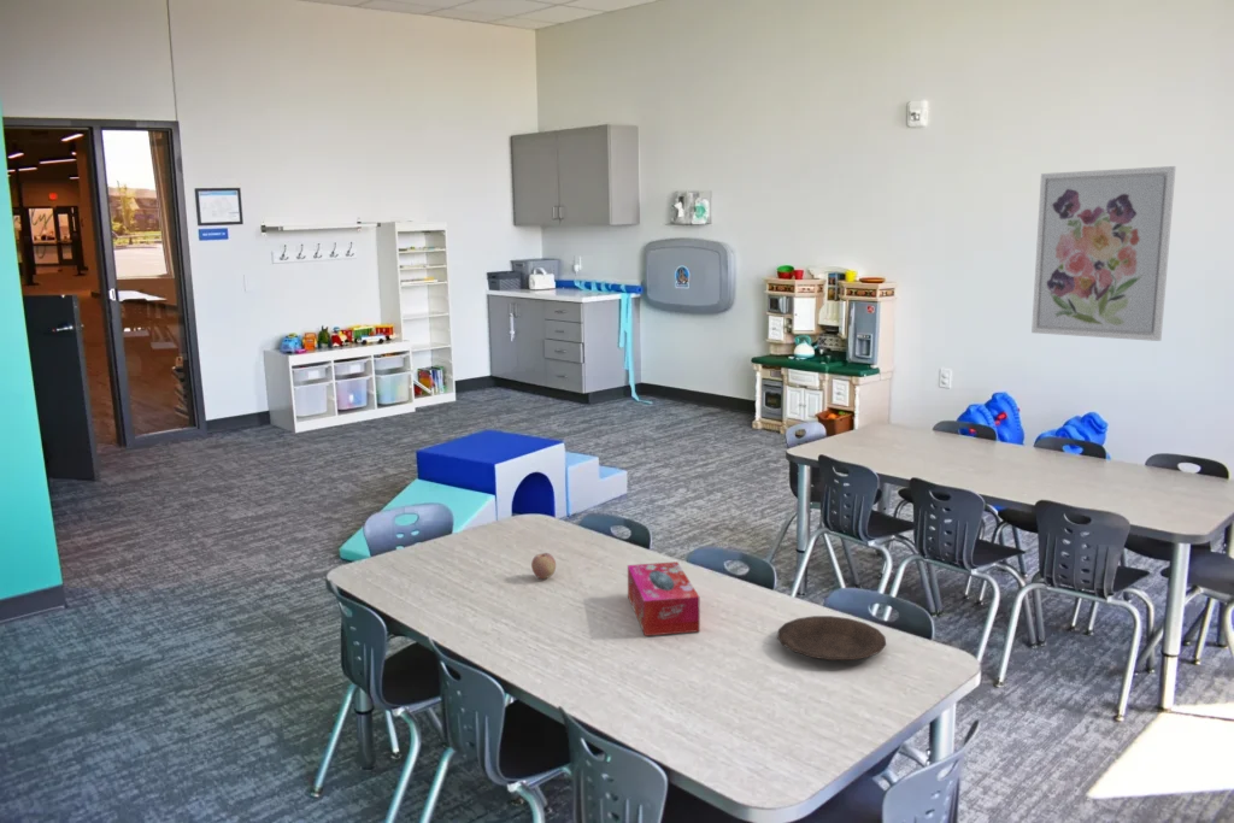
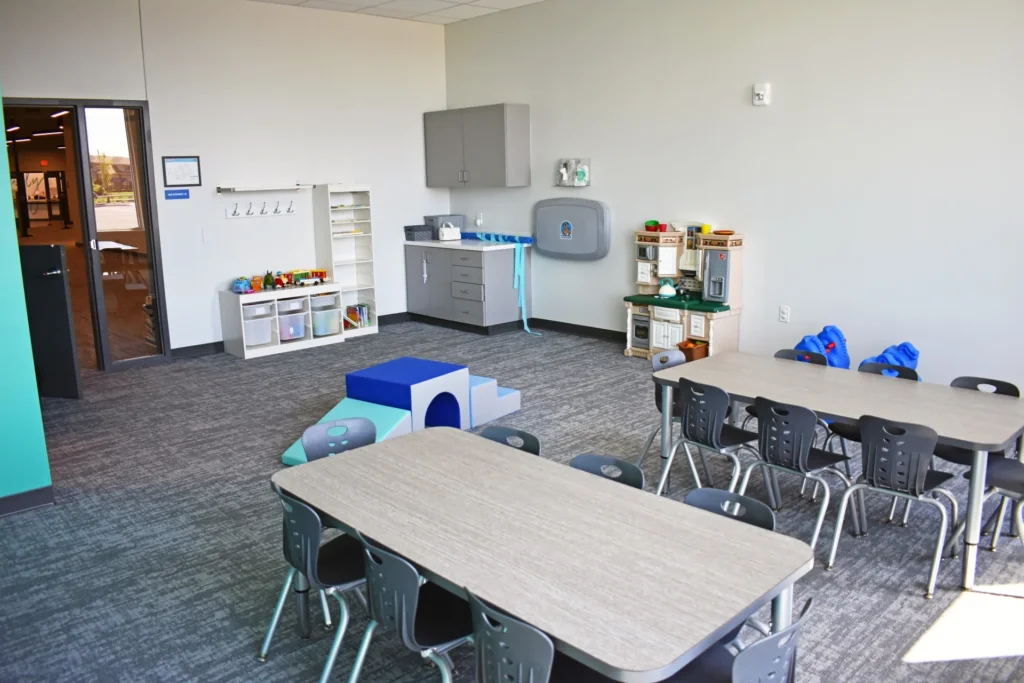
- fruit (543, 565)
- tissue box (662, 596)
- plate (830, 641)
- wall art (1099, 254)
